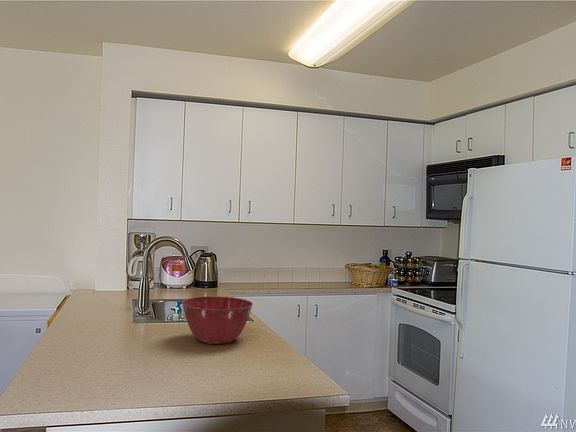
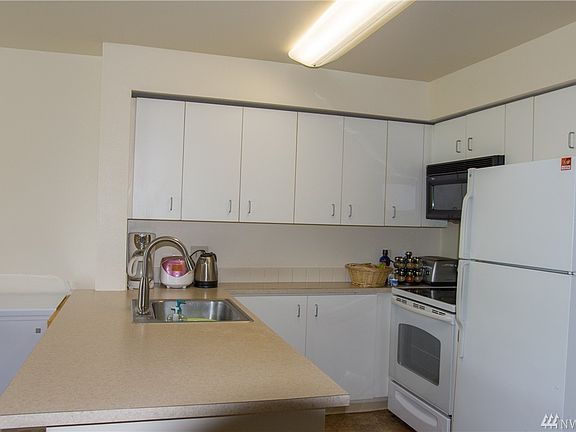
- mixing bowl (217, 321)
